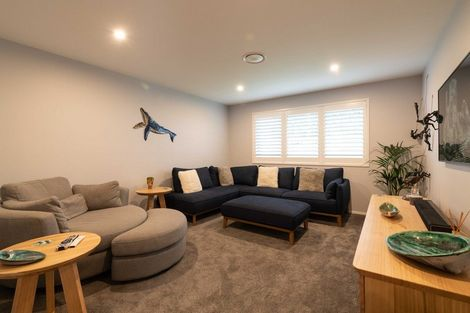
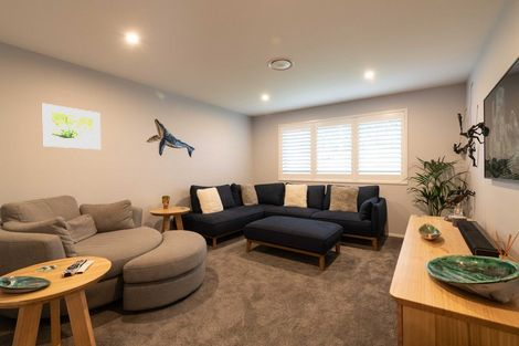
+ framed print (73, 128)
